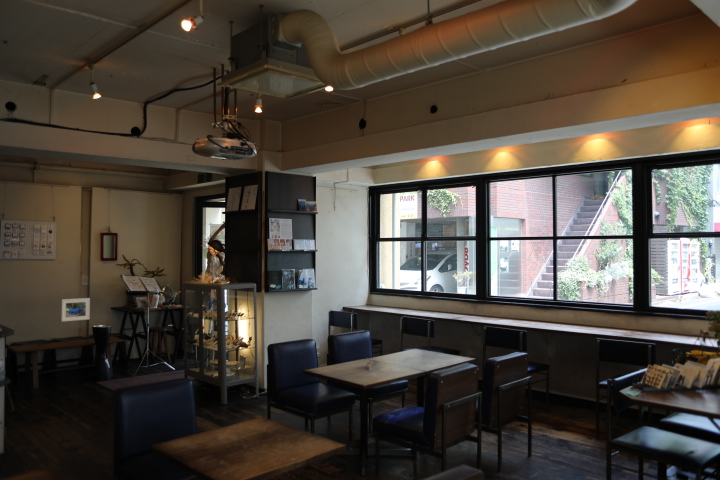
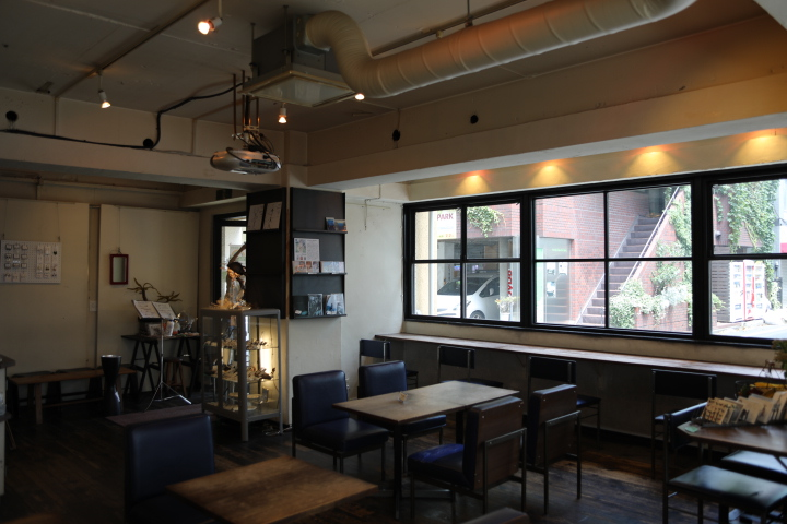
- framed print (75, 309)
